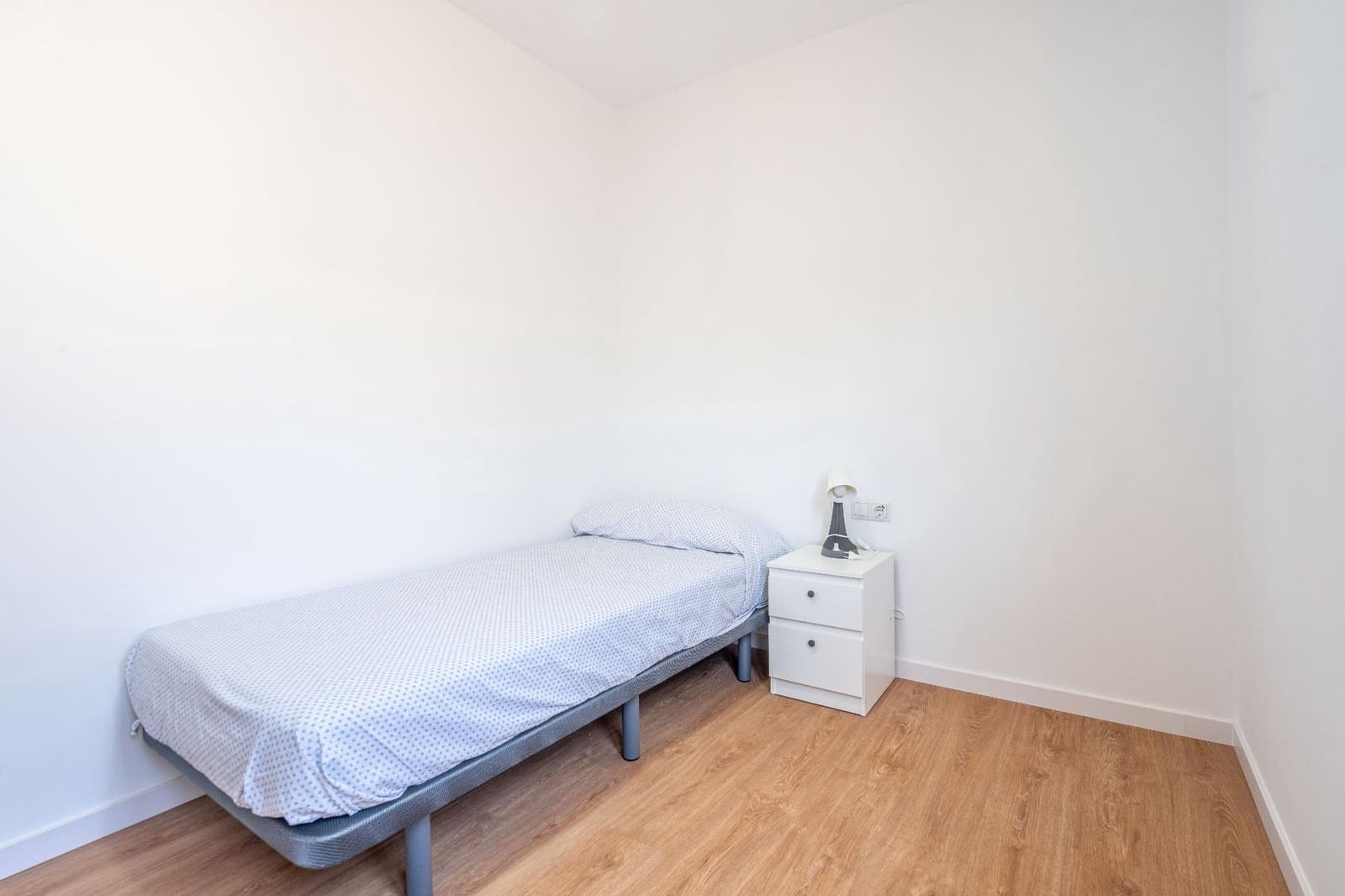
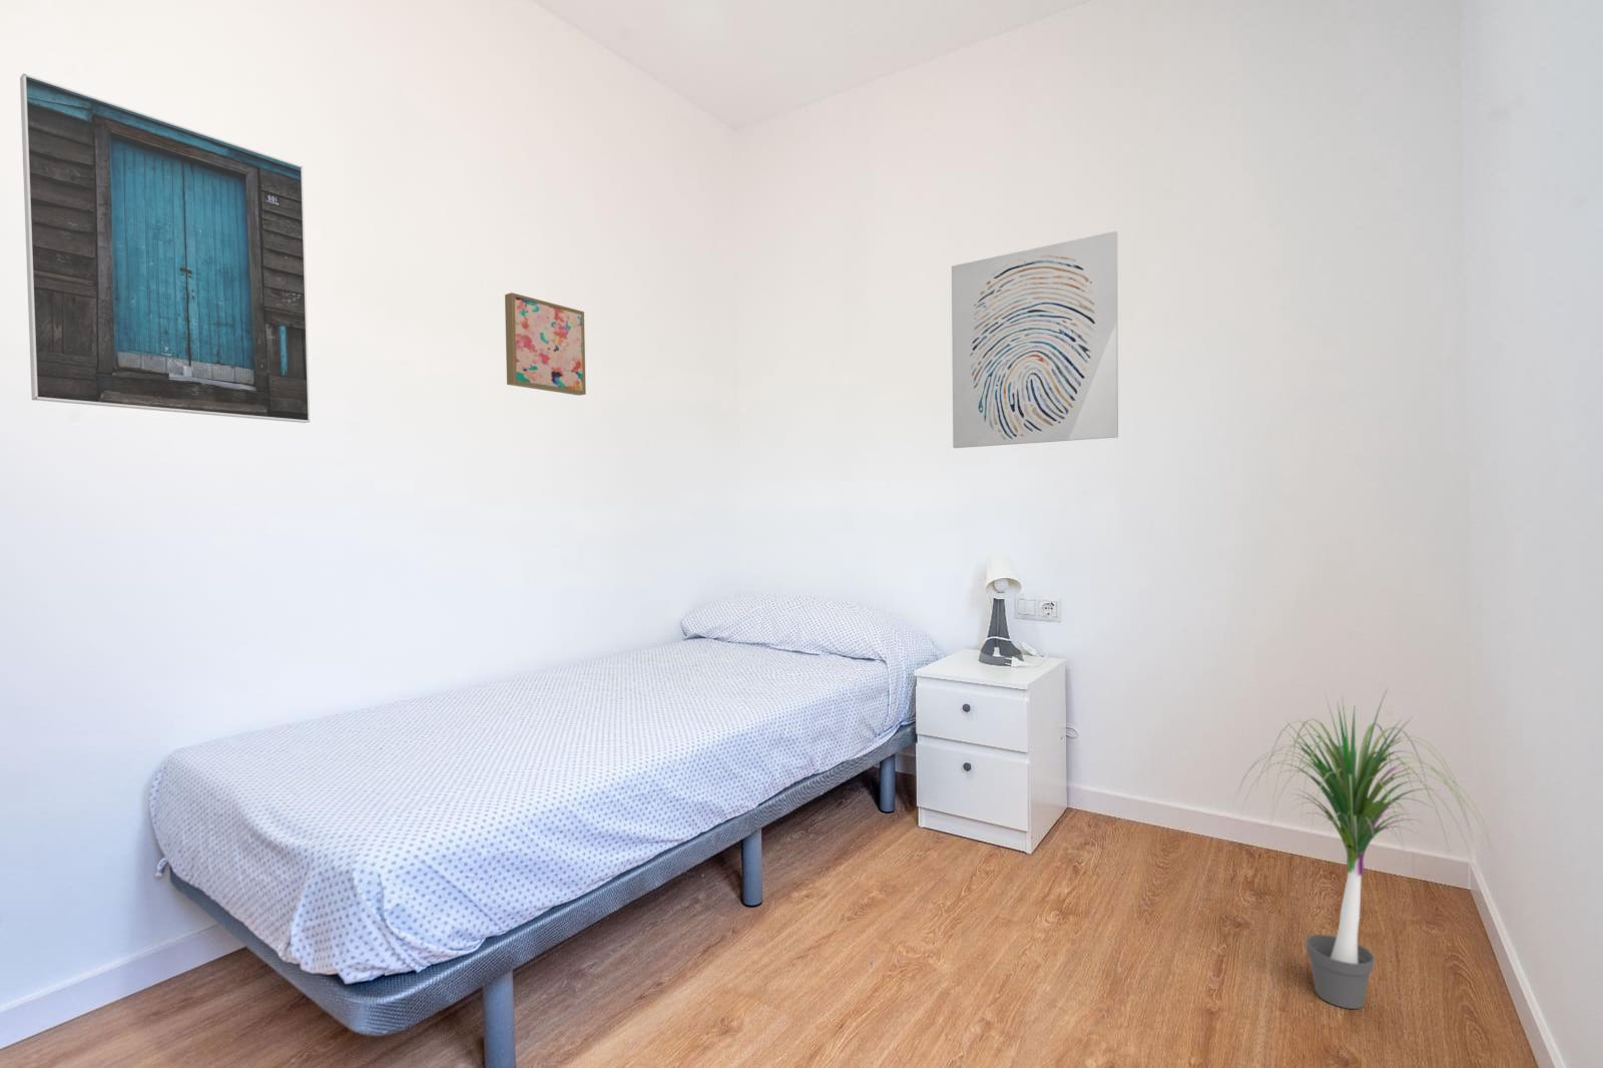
+ wall art (1030, 347)
+ potted plant (1353, 840)
+ wall art (547, 347)
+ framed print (181, 269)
